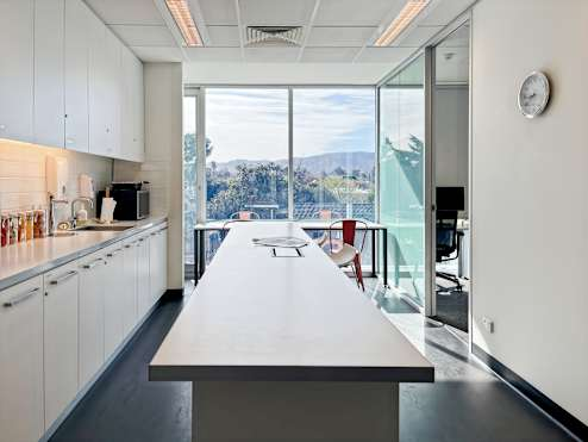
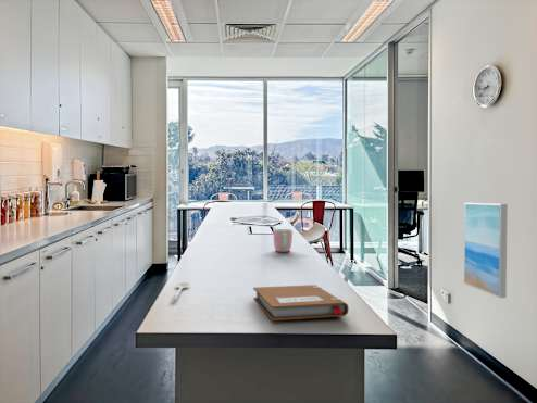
+ wall art (484, 247)
+ cup (283, 240)
+ stirrer (179, 290)
+ notebook (298, 301)
